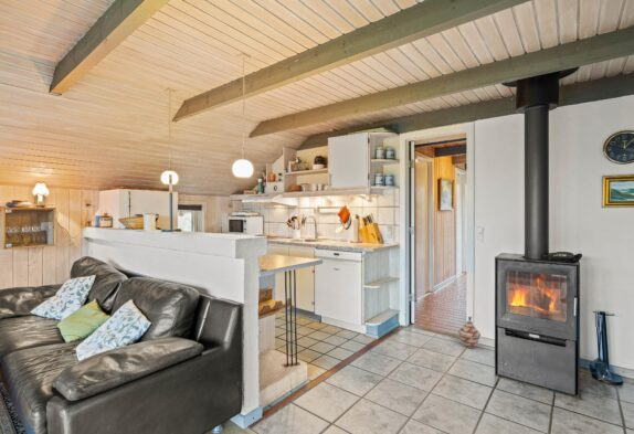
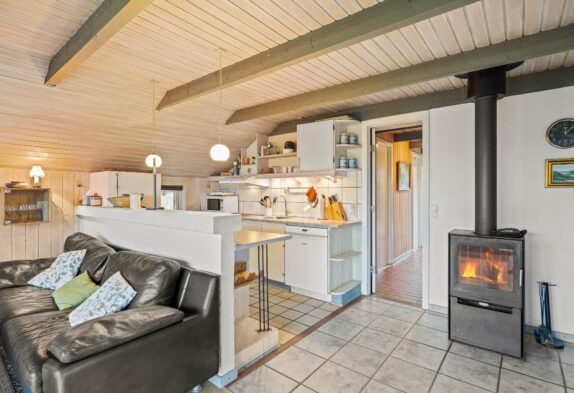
- woven basket (468, 331)
